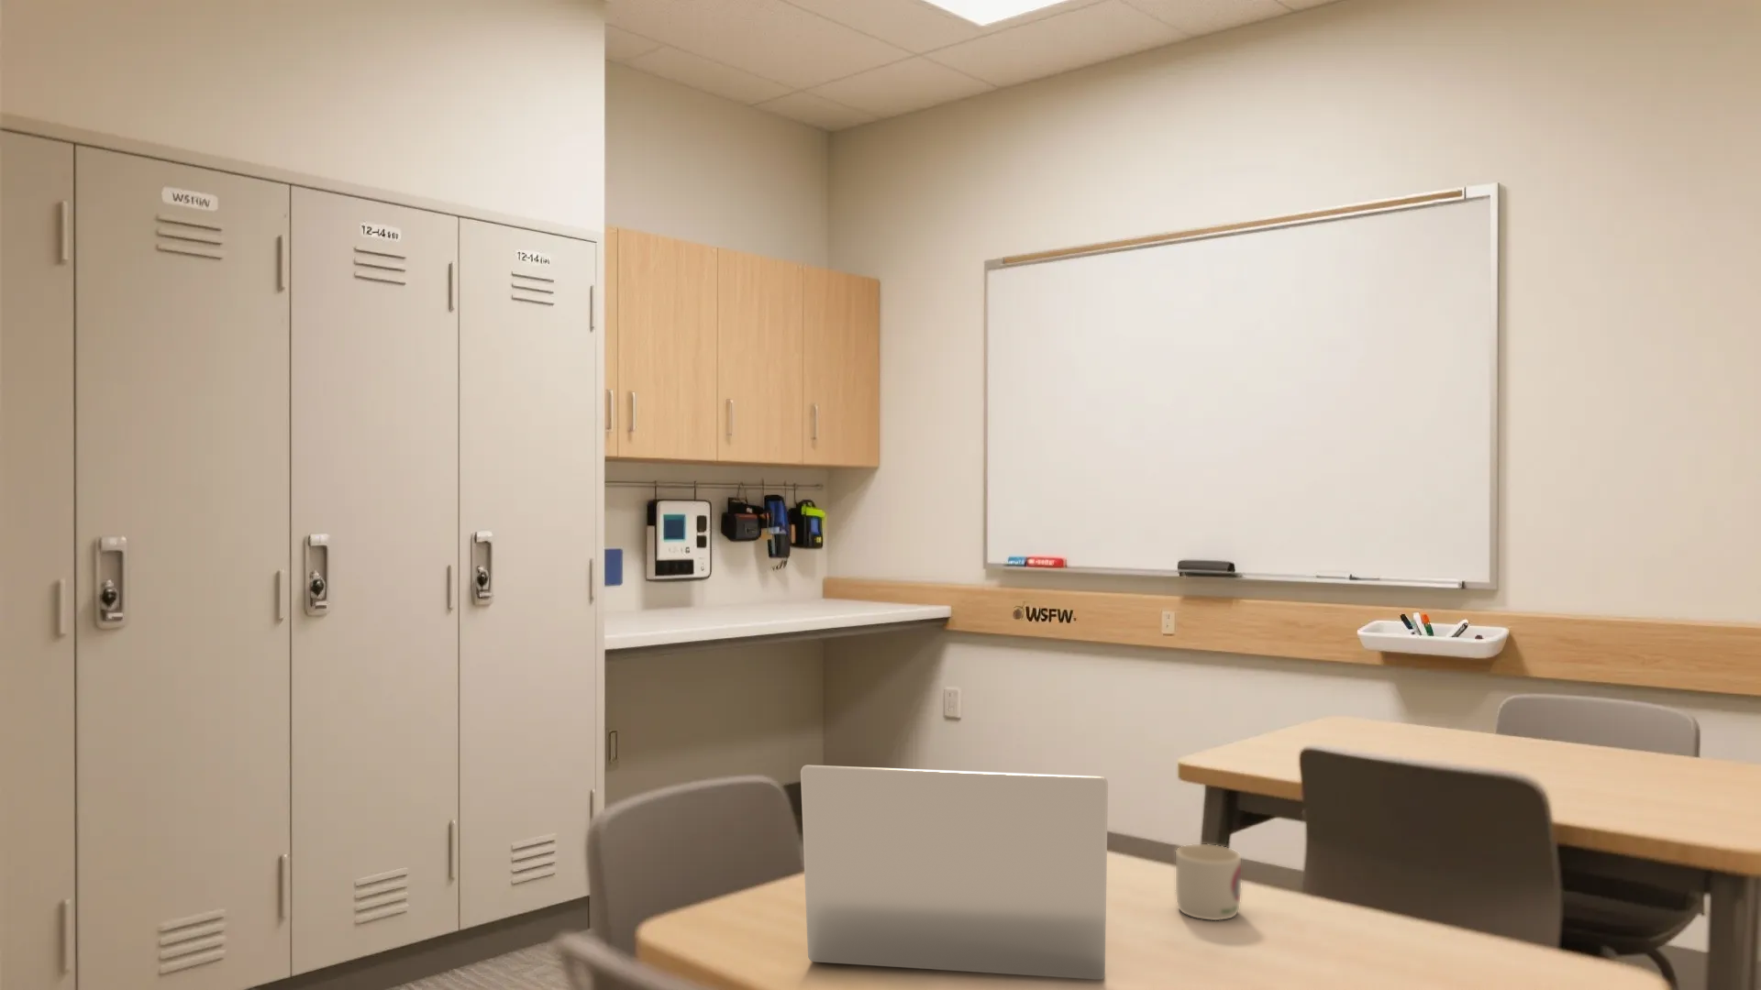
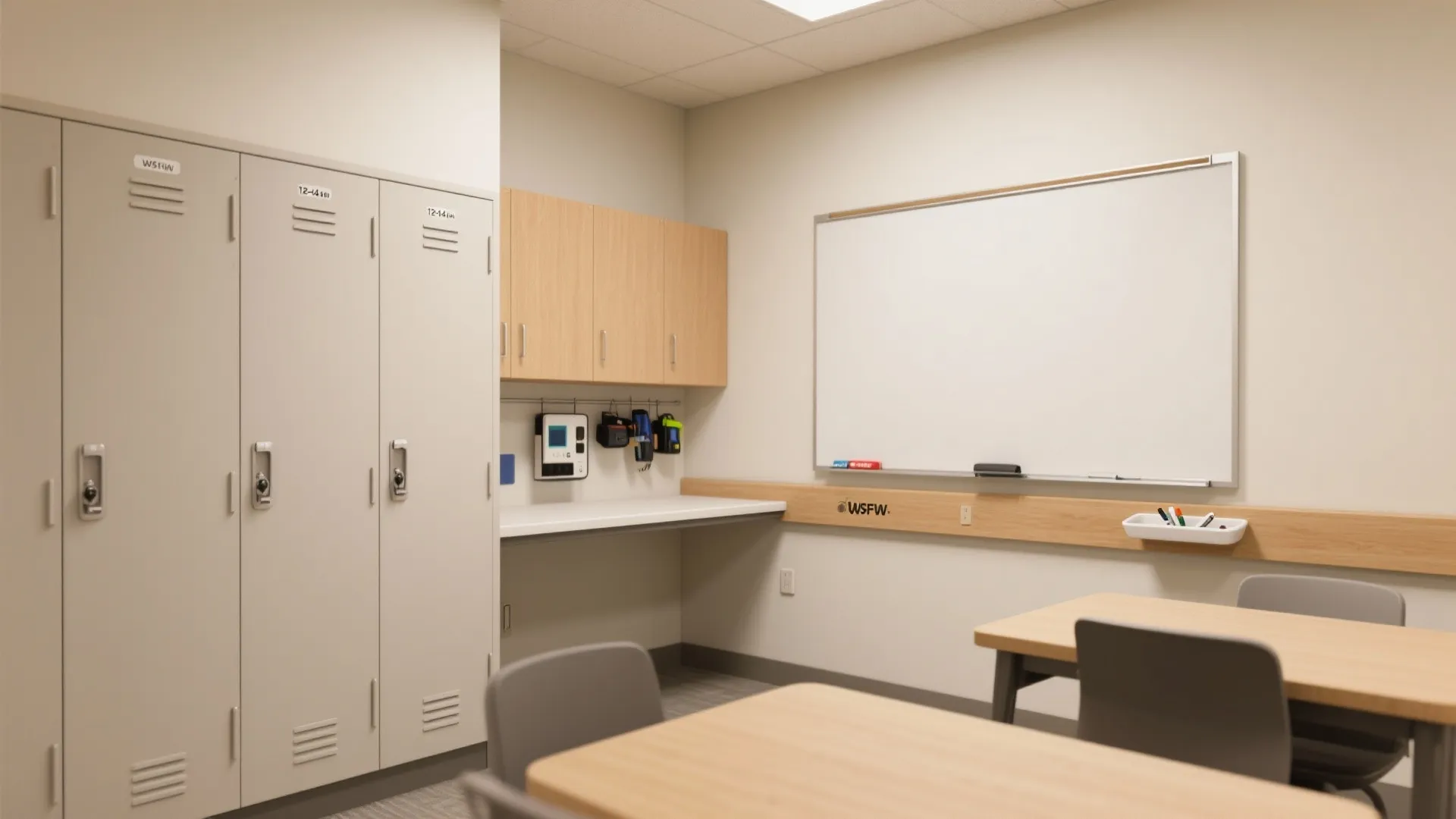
- mug (1205, 878)
- laptop (962, 844)
